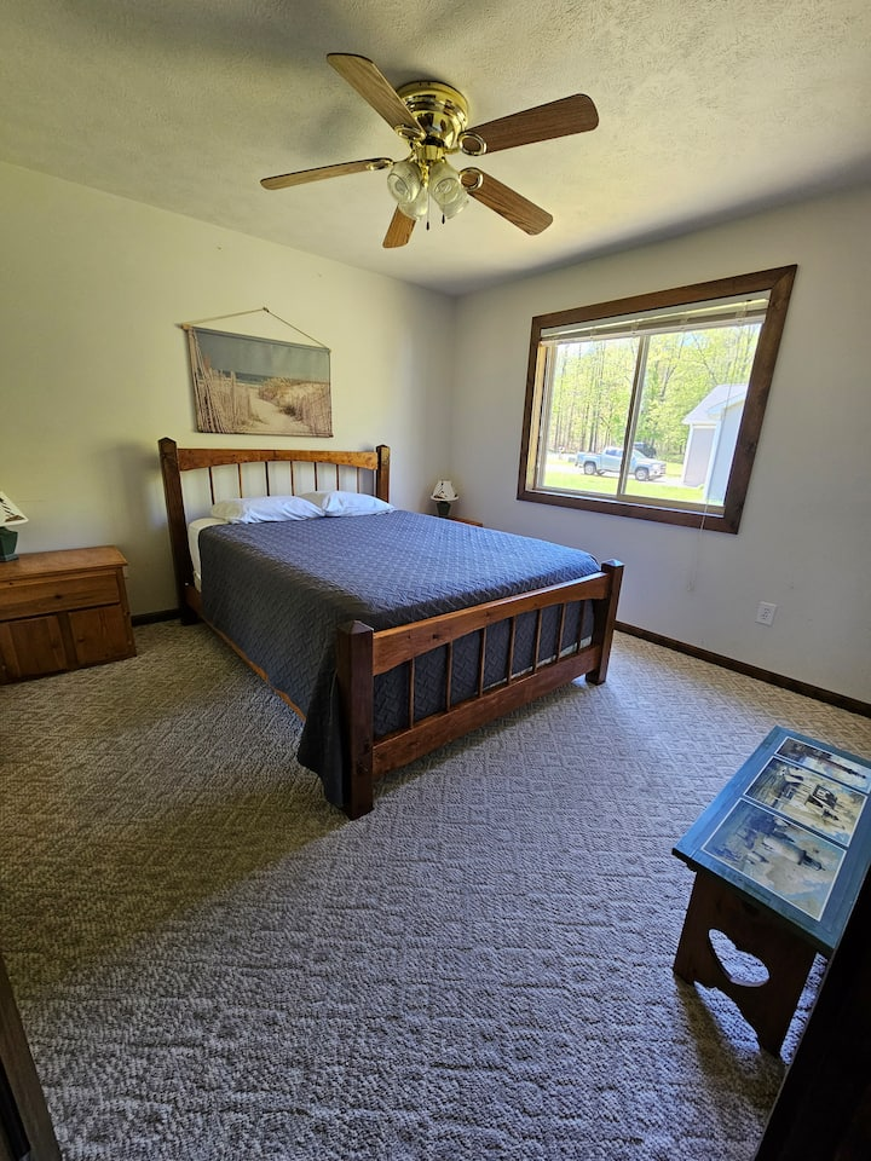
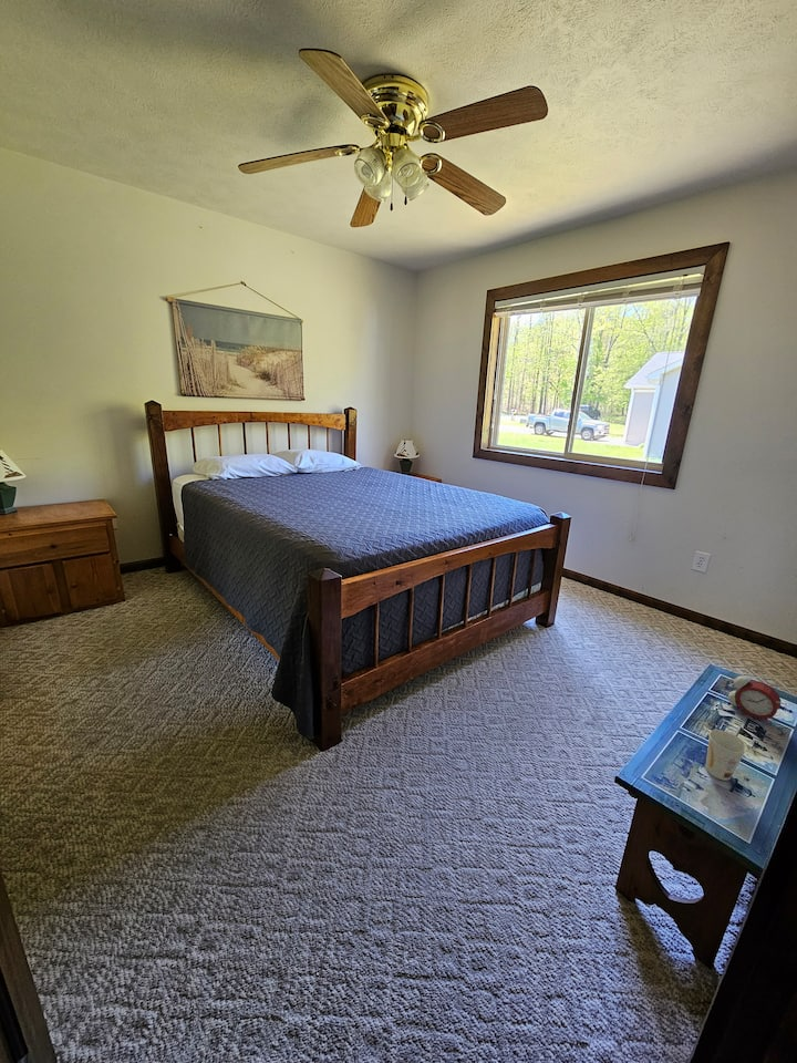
+ alarm clock (753, 696)
+ cup (723, 756)
